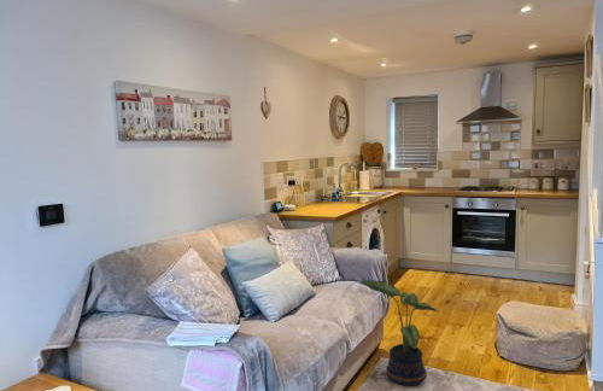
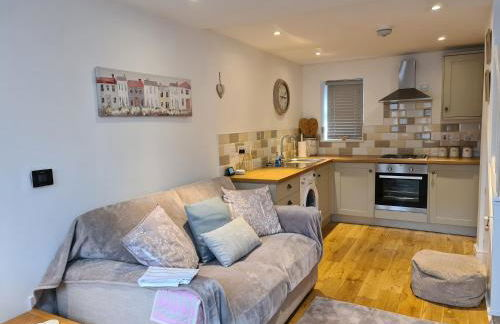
- potted plant (404, 327)
